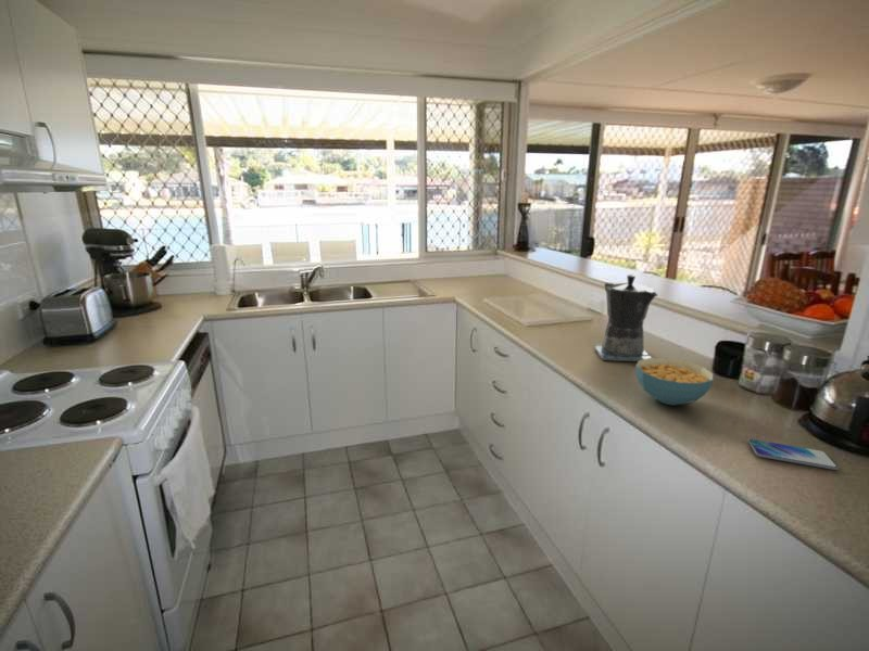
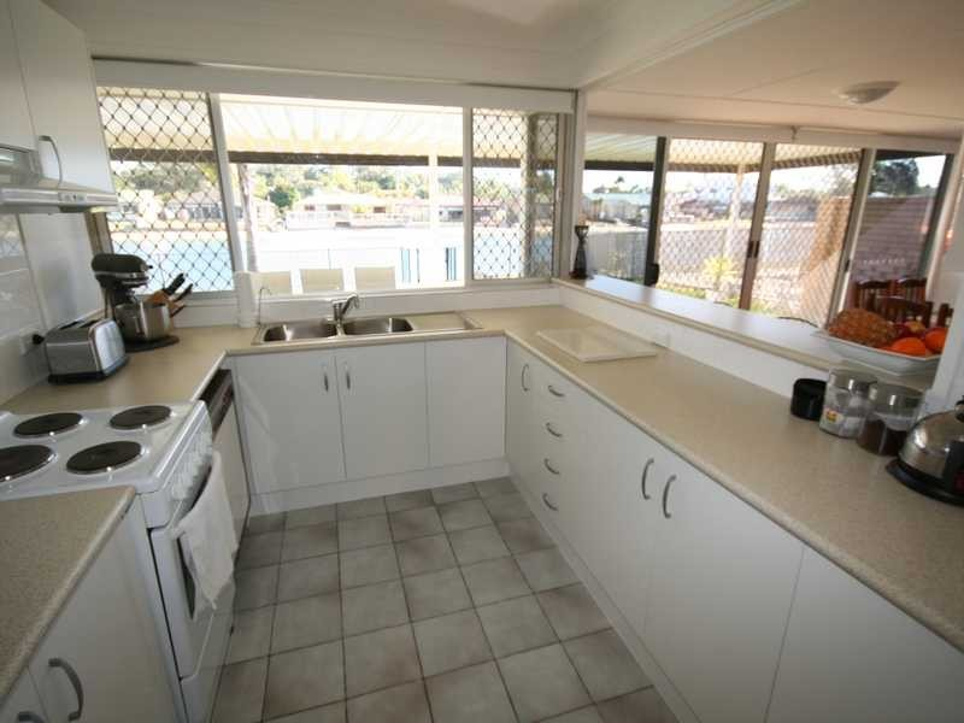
- cereal bowl (670, 385)
- smartphone (791, 454)
- coffee maker (626, 315)
